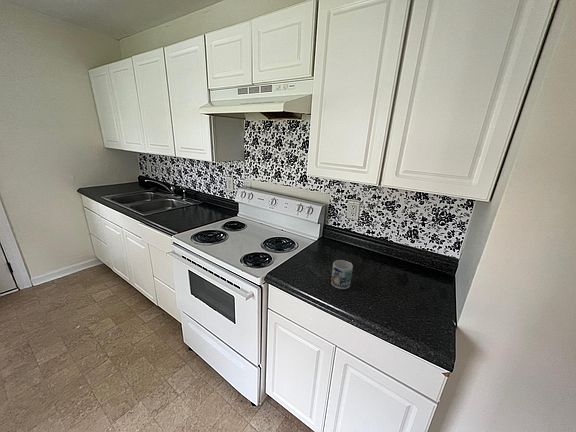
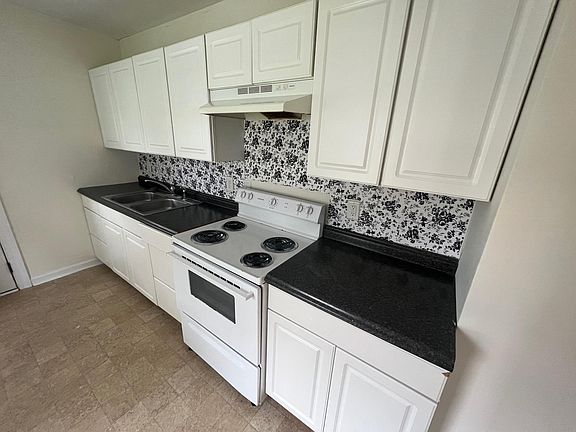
- mug (343, 273)
